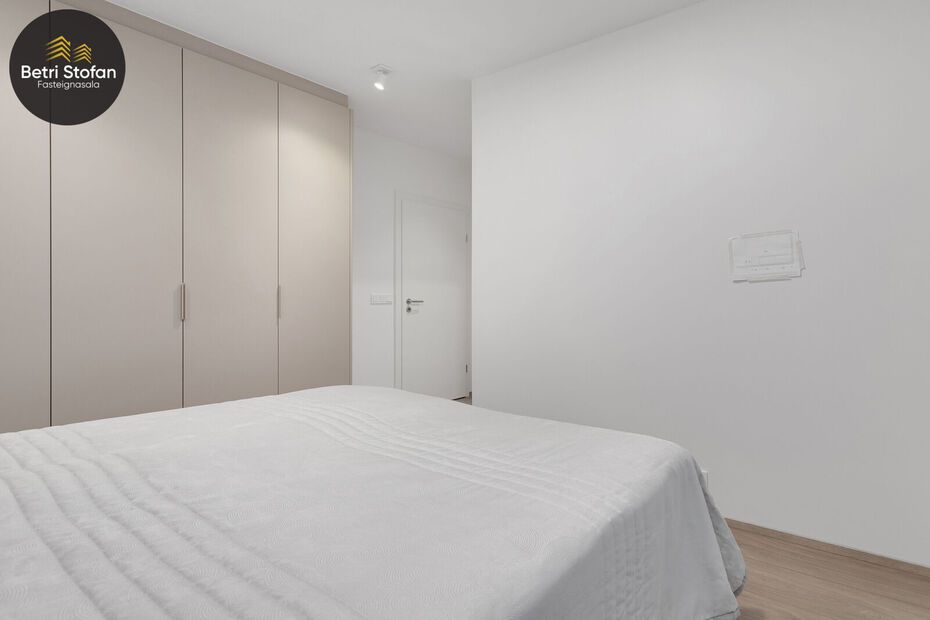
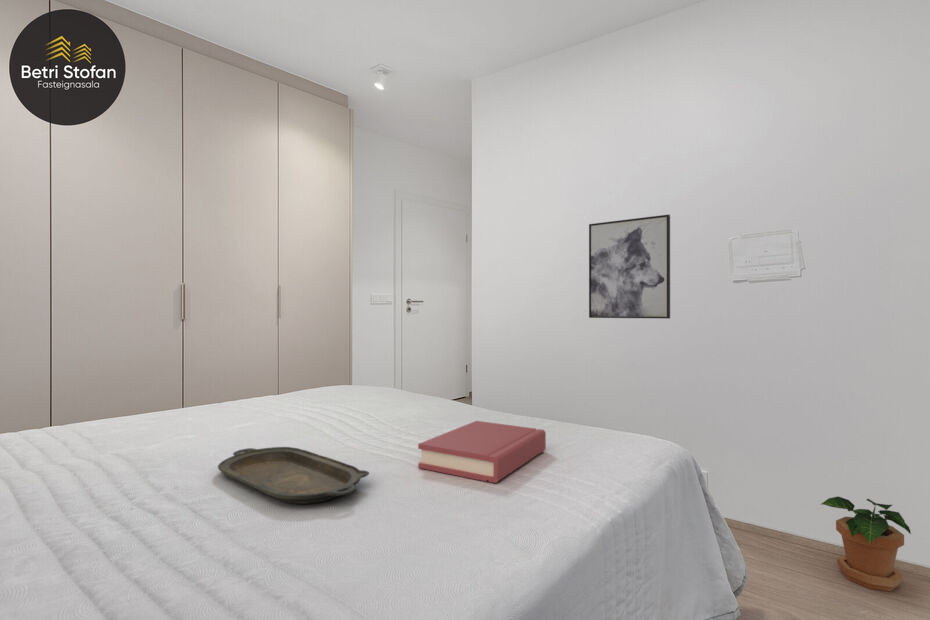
+ wall art (627, 268)
+ hardback book (485, 447)
+ serving tray (287, 473)
+ potted plant (863, 542)
